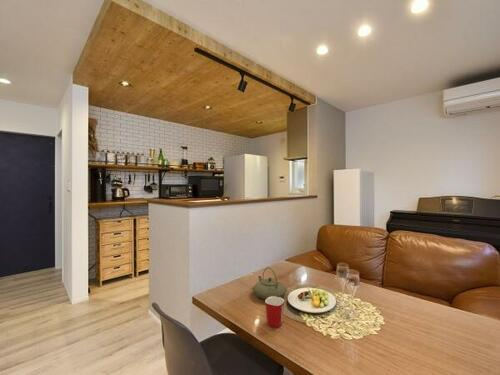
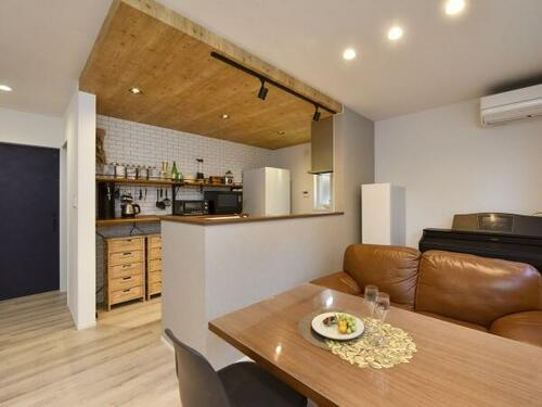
- teapot (268, 280)
- mug (276, 309)
